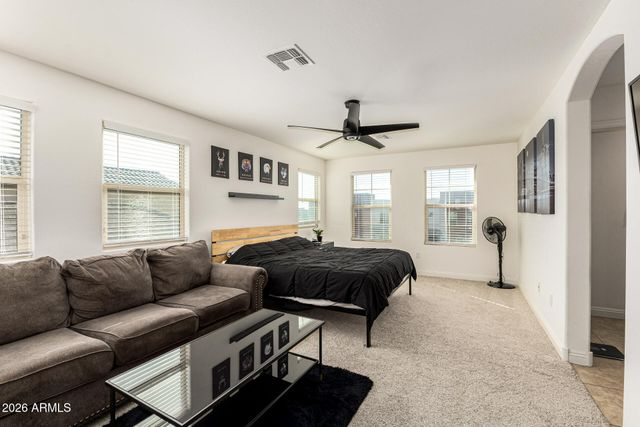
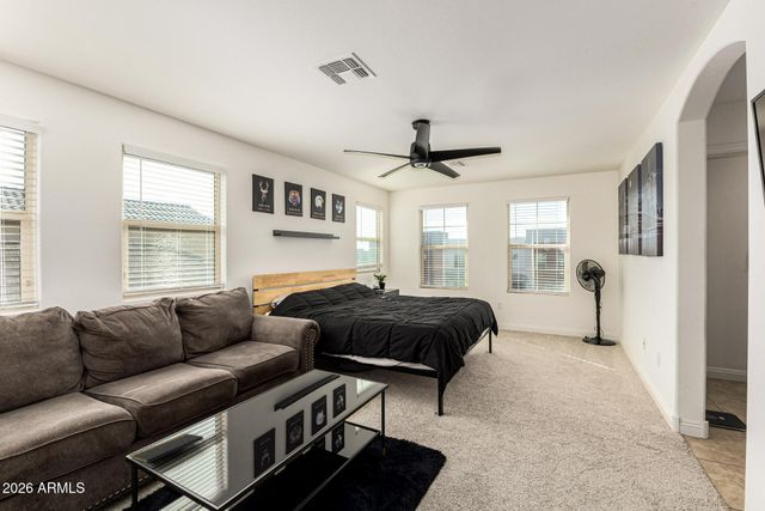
+ notepad (167, 446)
